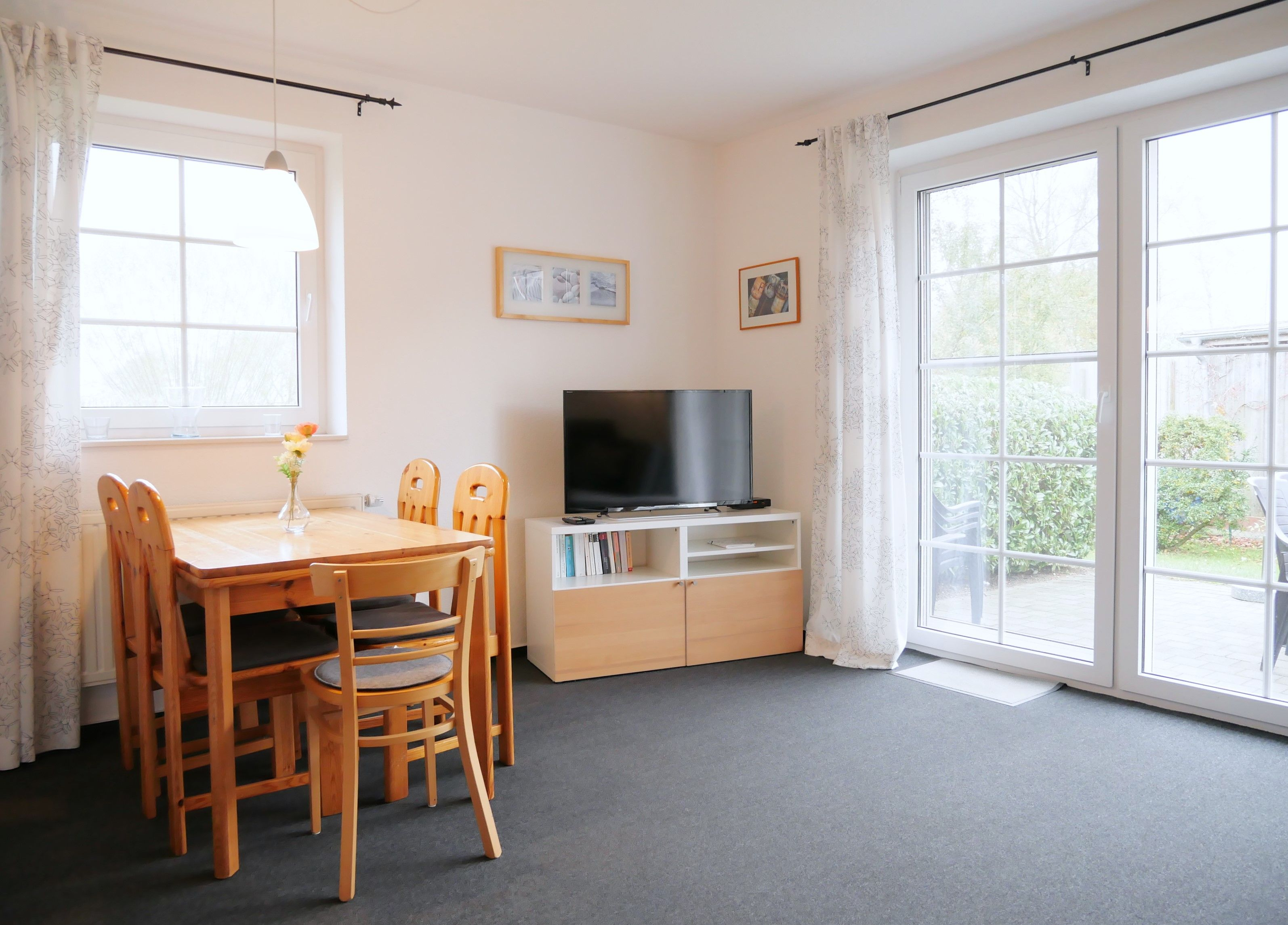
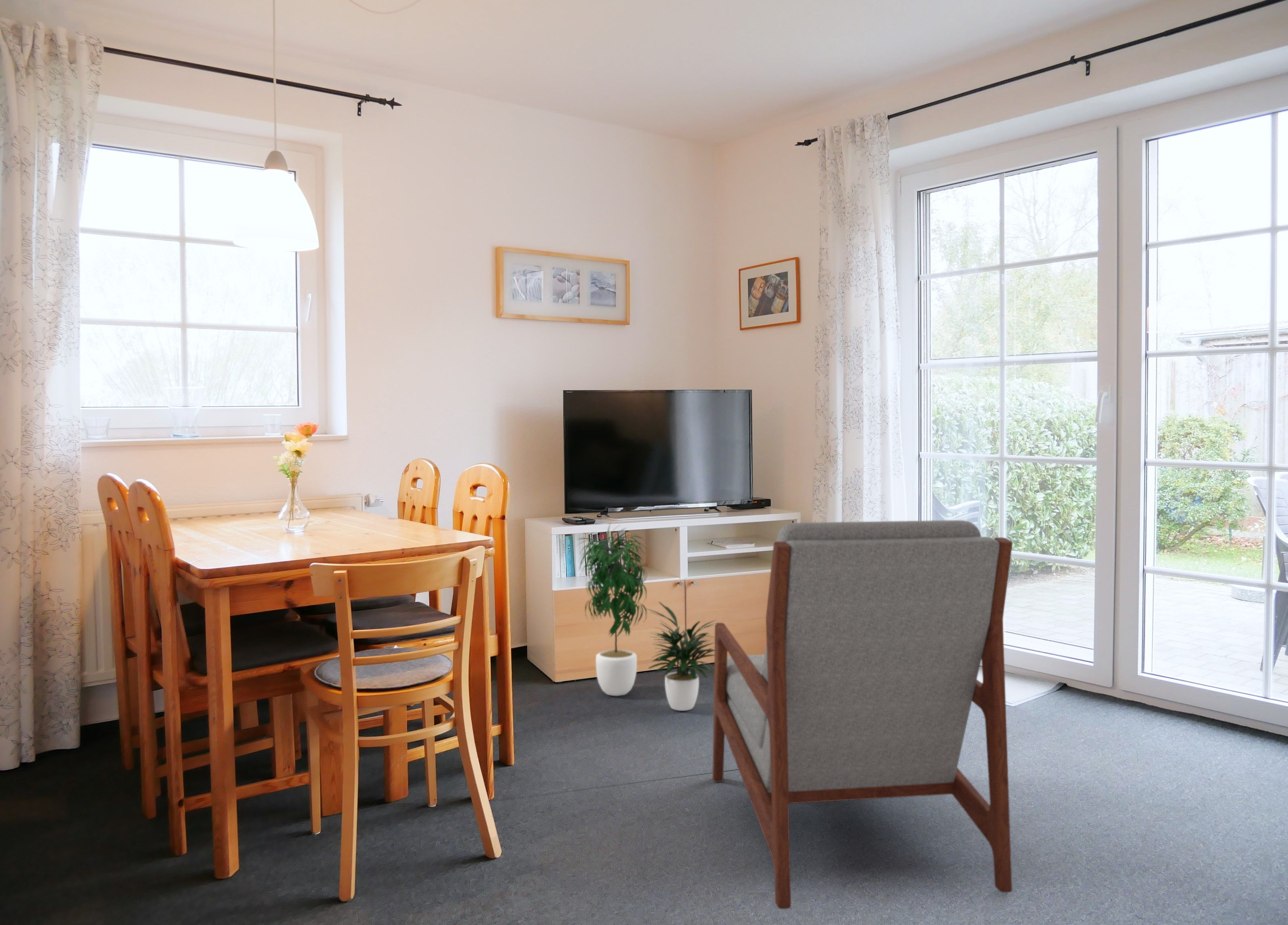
+ potted plant (643, 612)
+ armchair (838, 668)
